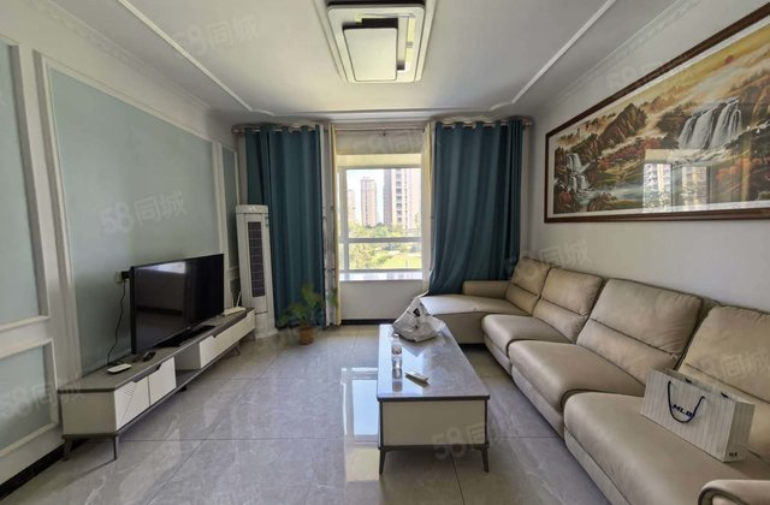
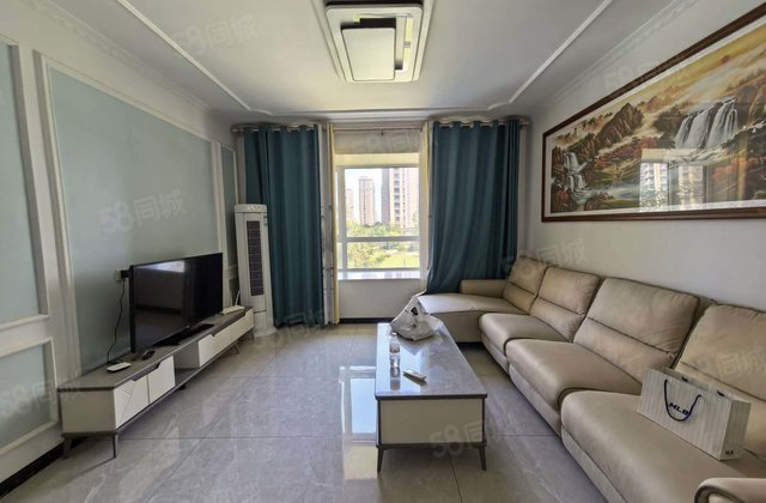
- house plant (309, 311)
